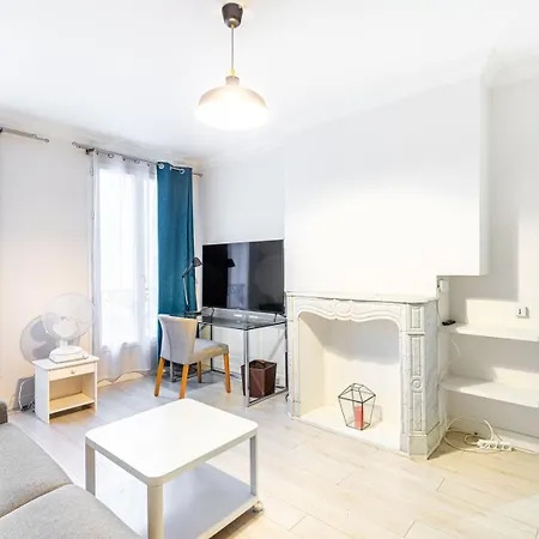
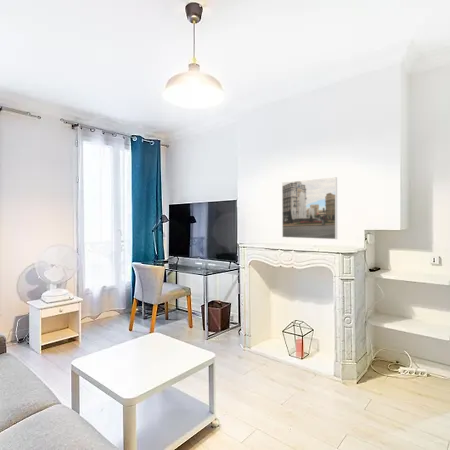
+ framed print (308, 209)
